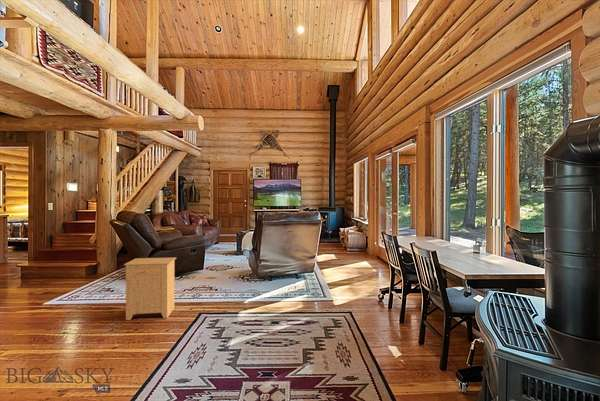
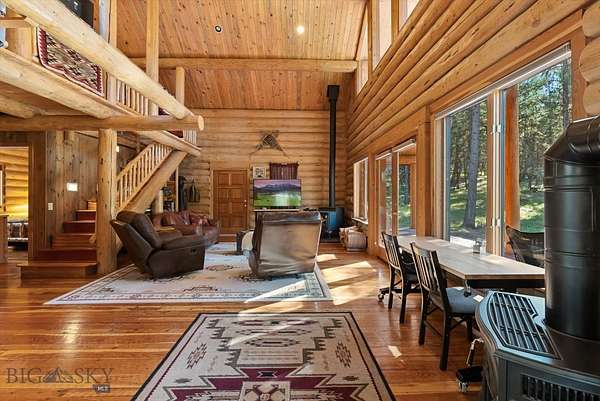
- side table (151, 287)
